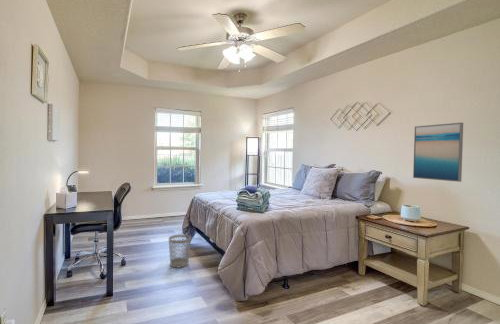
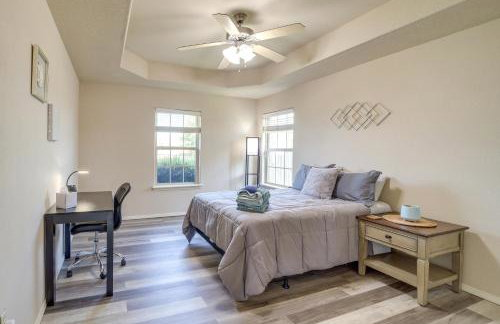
- wastebasket (179, 250)
- wall art (436, 152)
